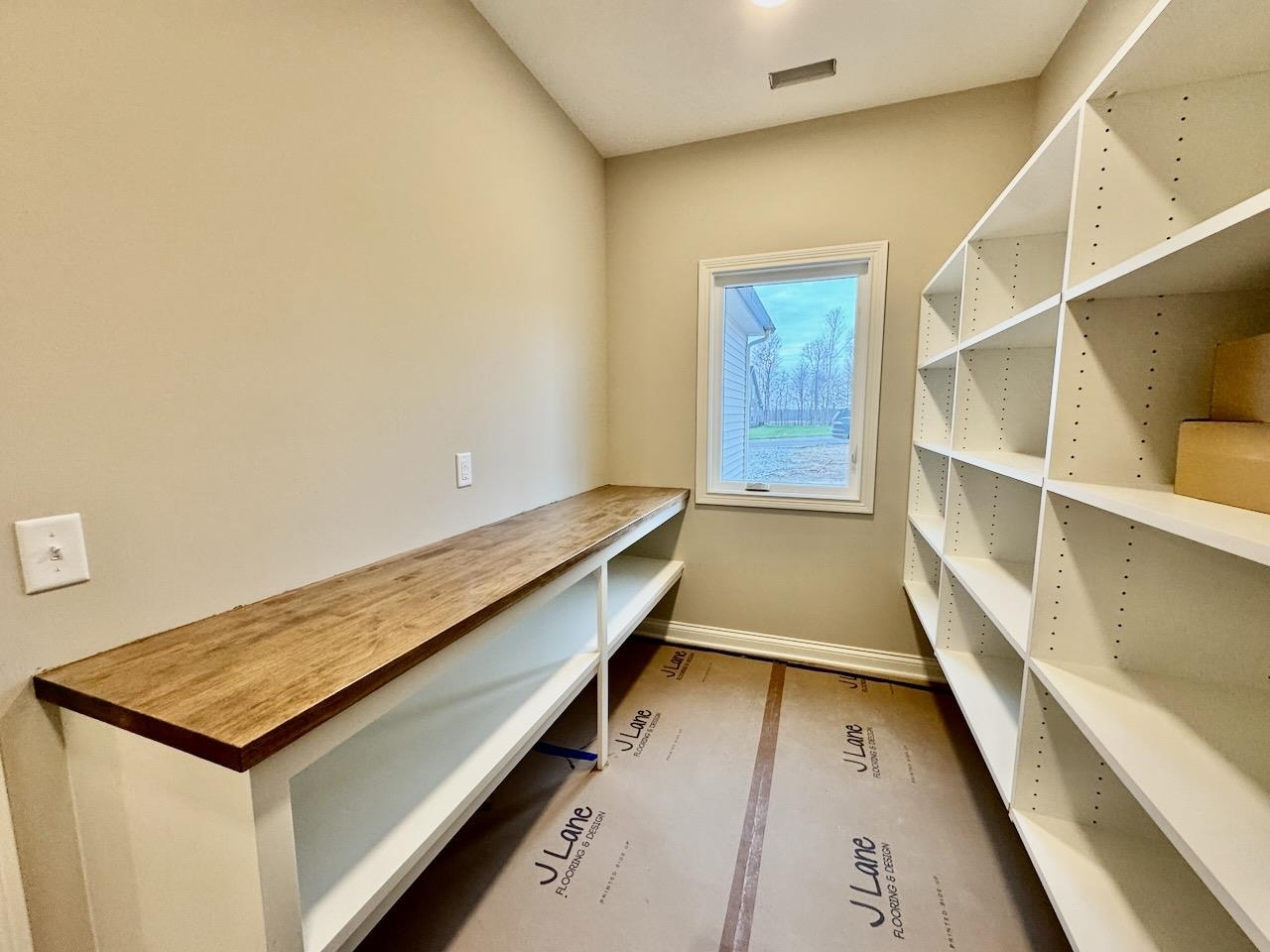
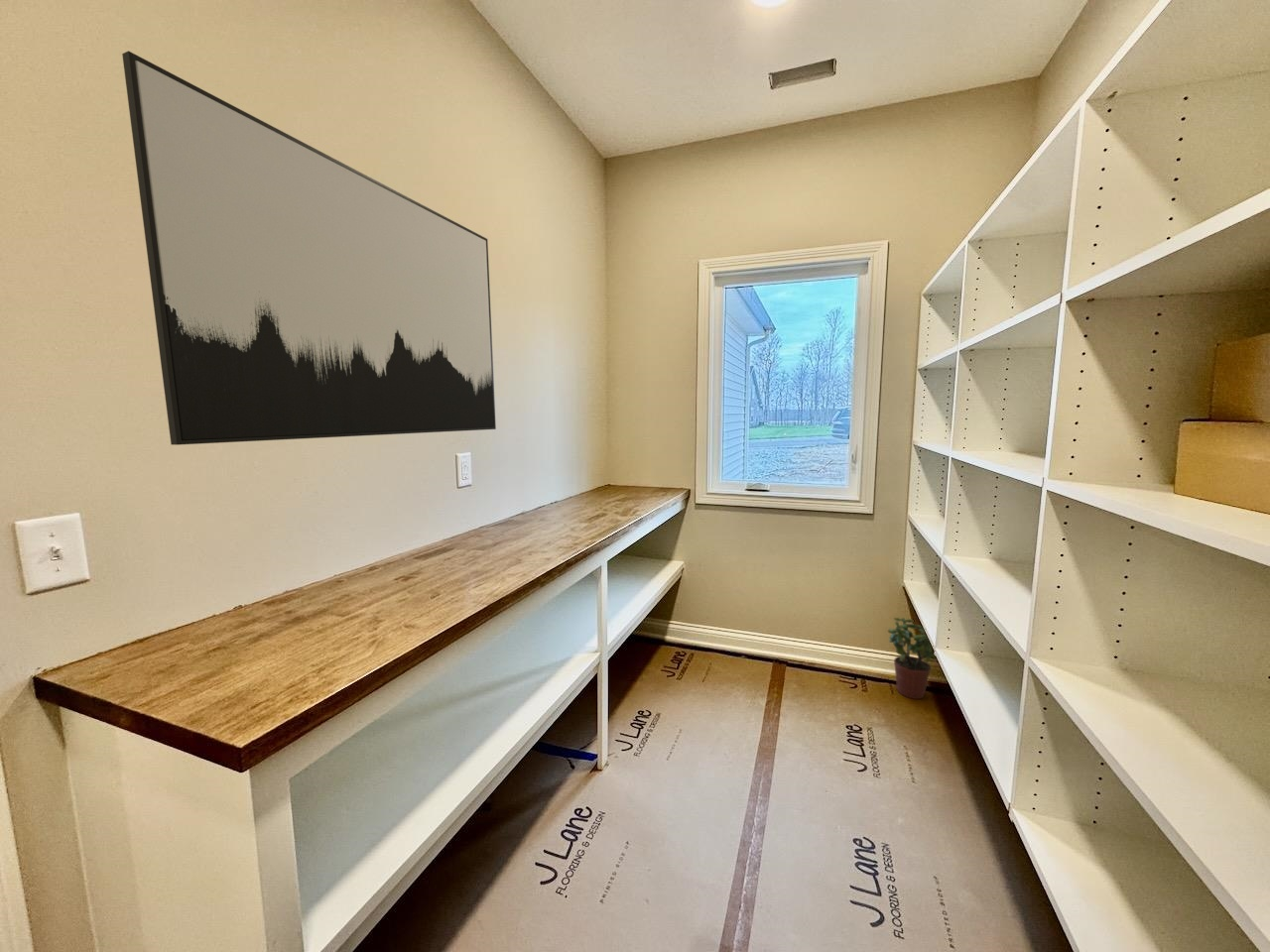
+ wall art (377, 310)
+ potted plant (909, 654)
